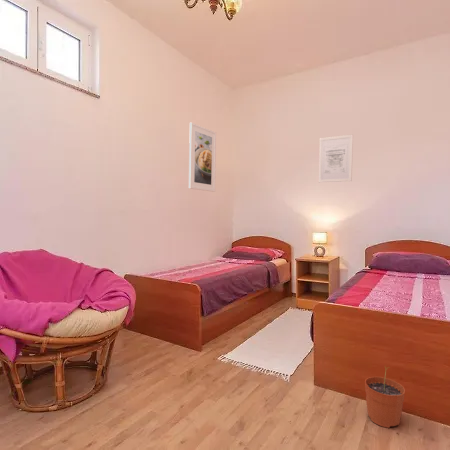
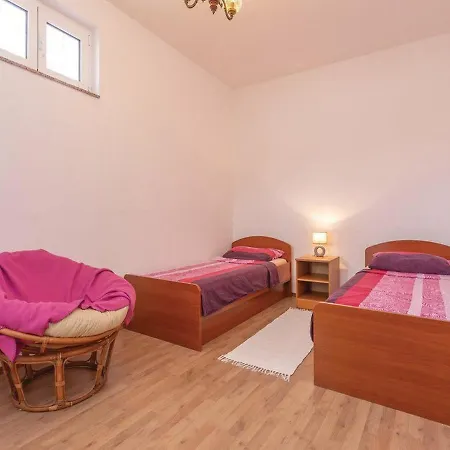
- wall art (335, 159)
- plant pot (384, 393)
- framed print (203, 159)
